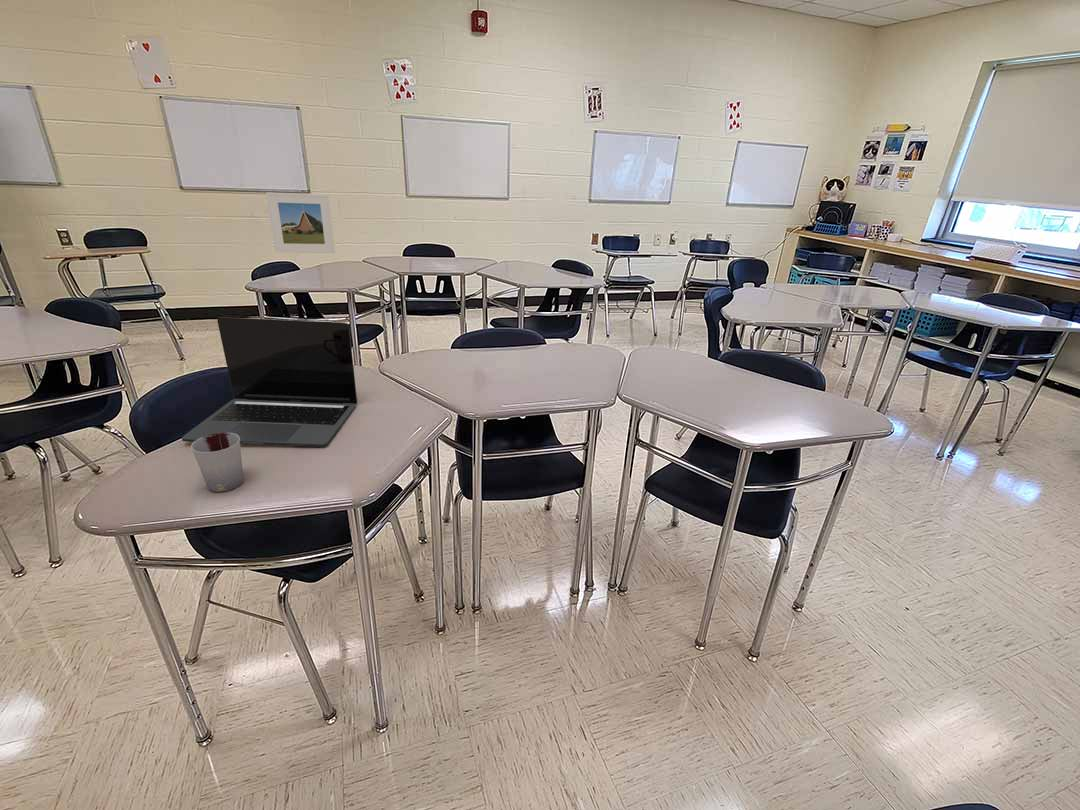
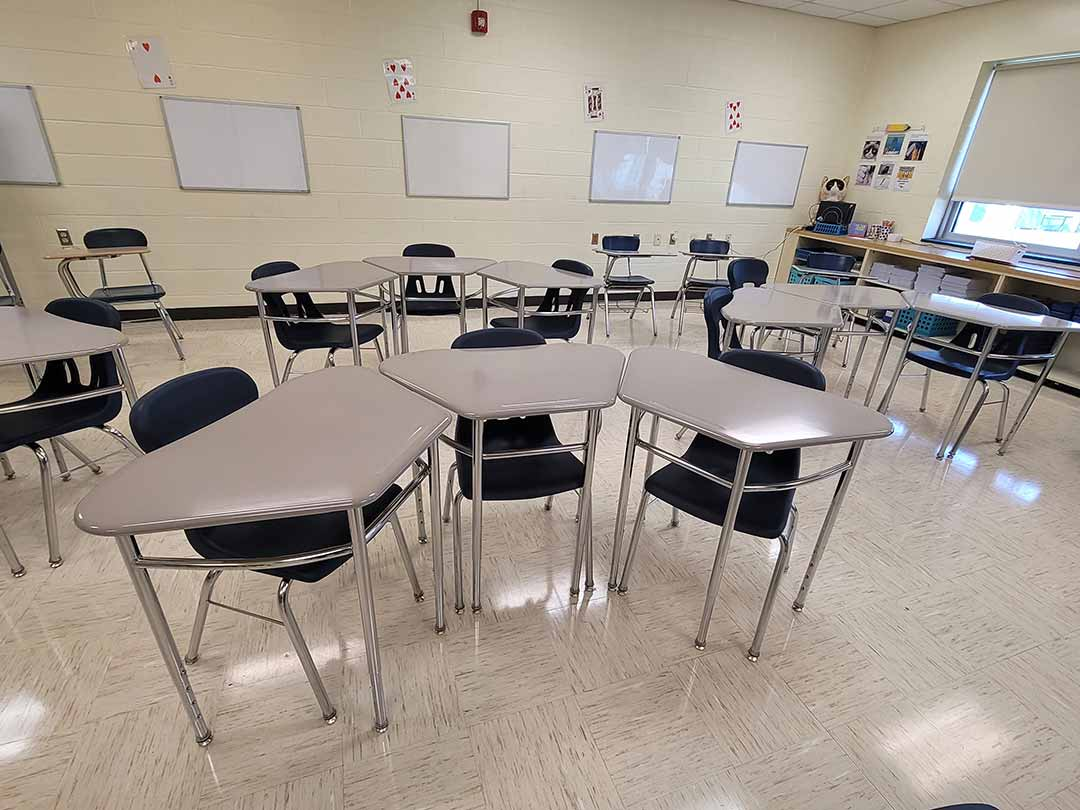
- cup (215, 461)
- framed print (302, 223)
- laptop (269, 379)
